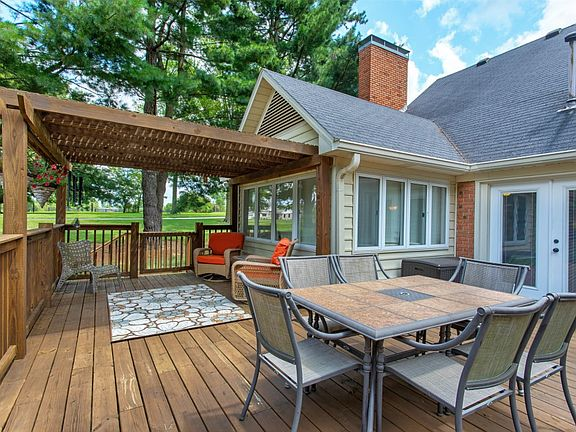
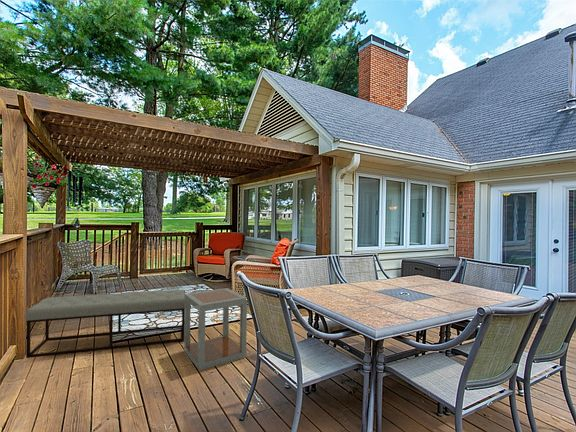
+ bench (118, 318)
+ side table (223, 324)
